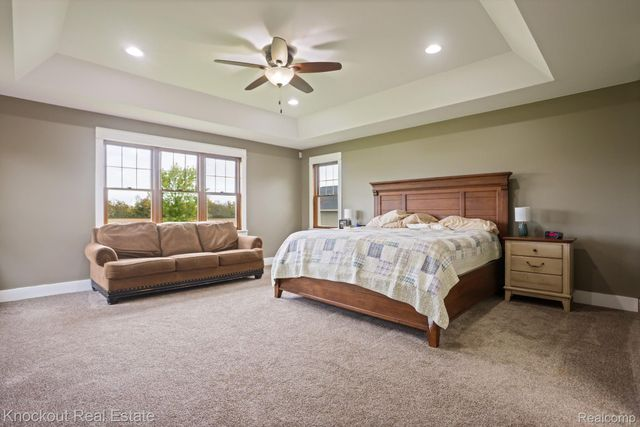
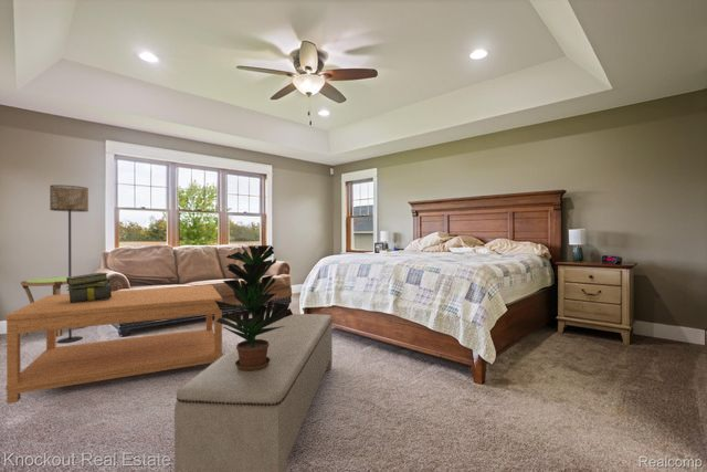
+ bench (278, 374)
+ stack of books (88, 286)
+ side table (56, 294)
+ coffee table (135, 337)
+ floor lamp (70, 263)
+ potted plant (251, 306)
